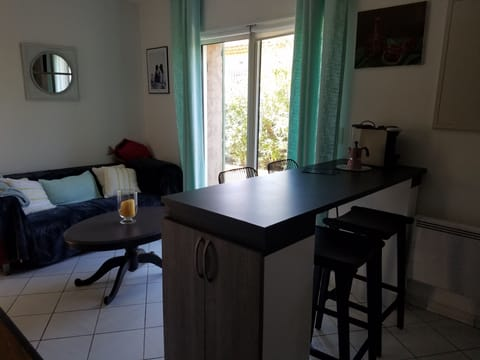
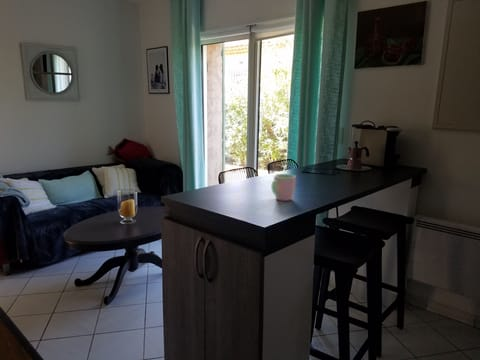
+ cup (281, 187)
